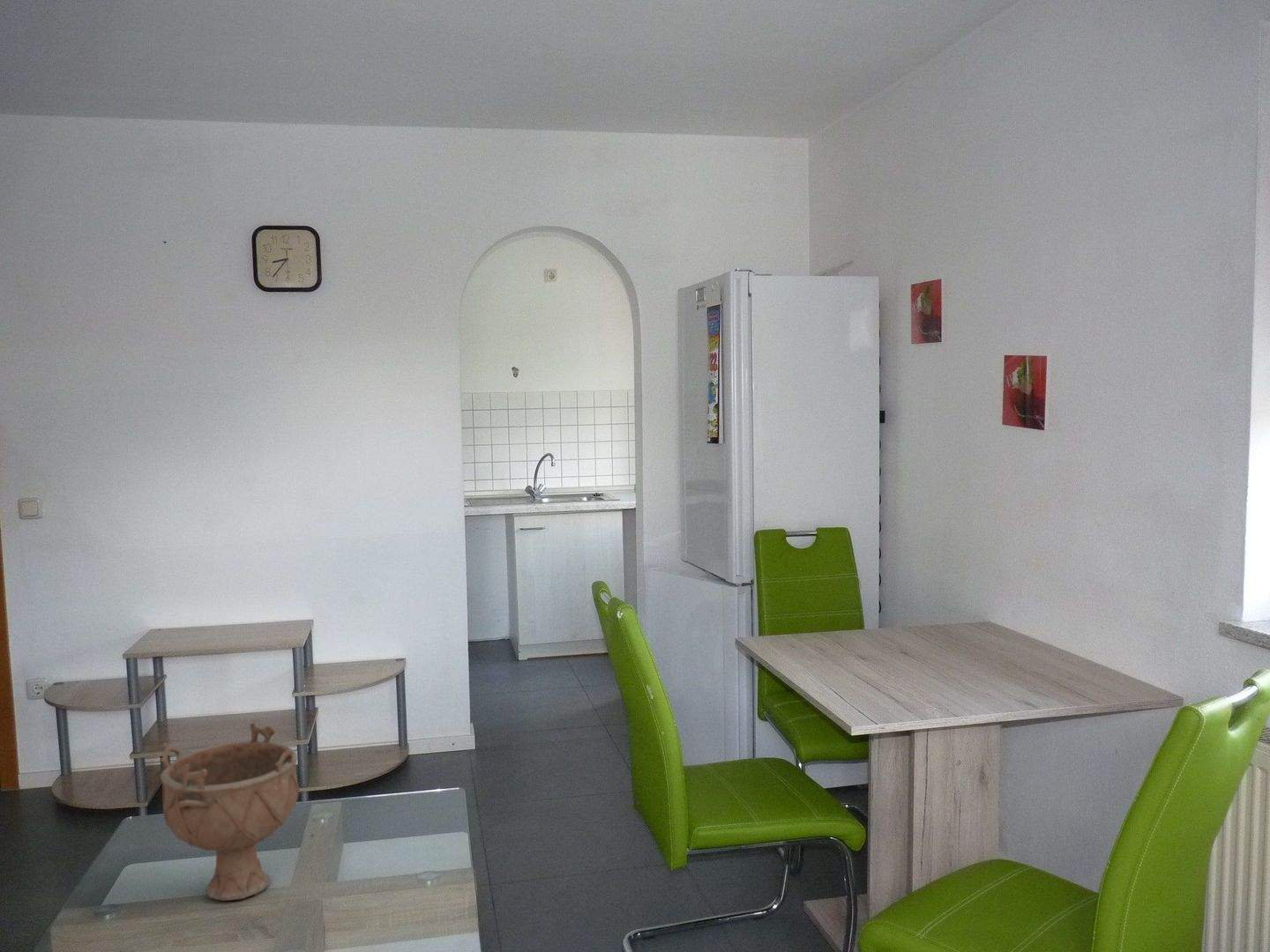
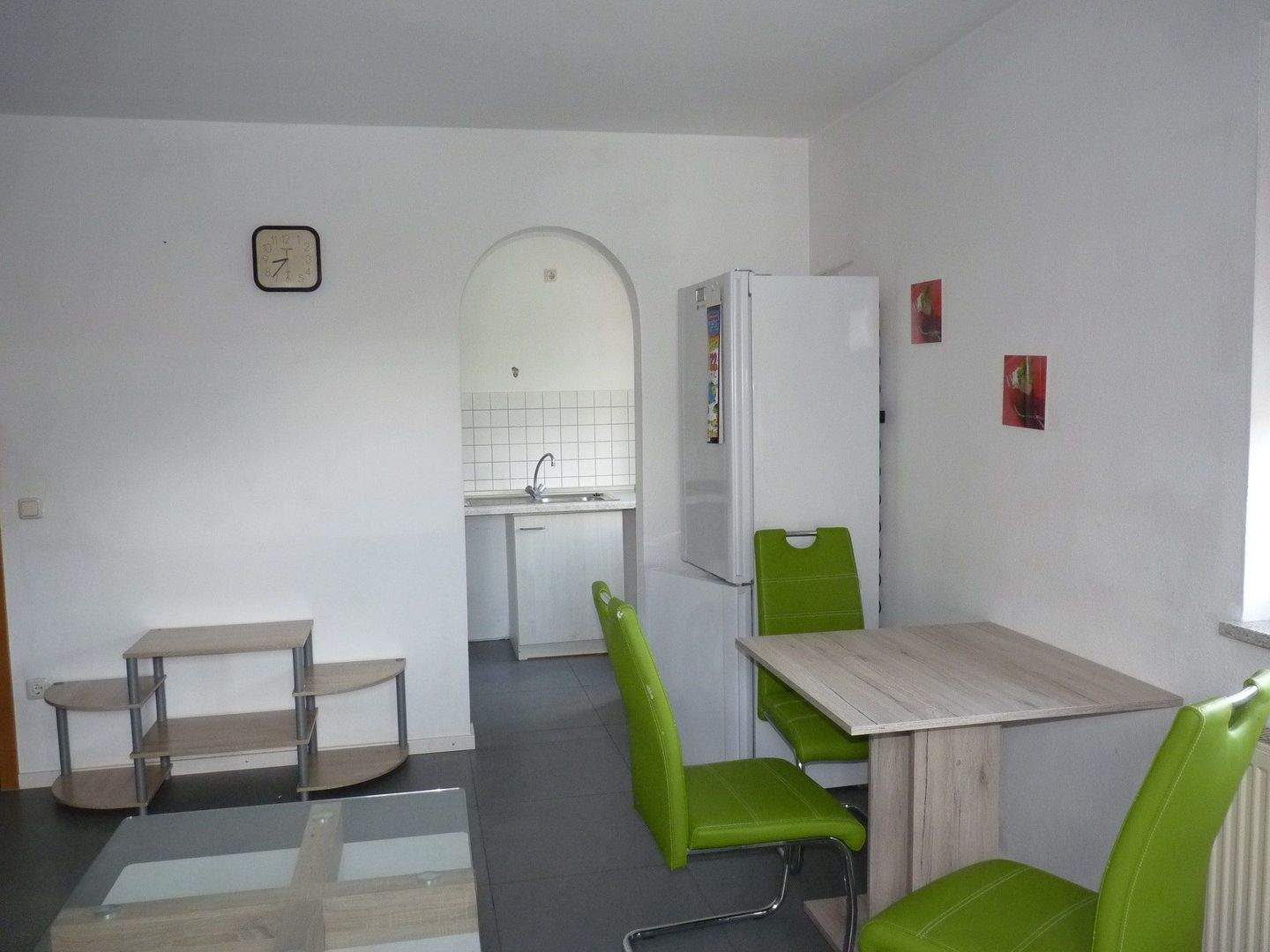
- decorative bowl (232, 815)
